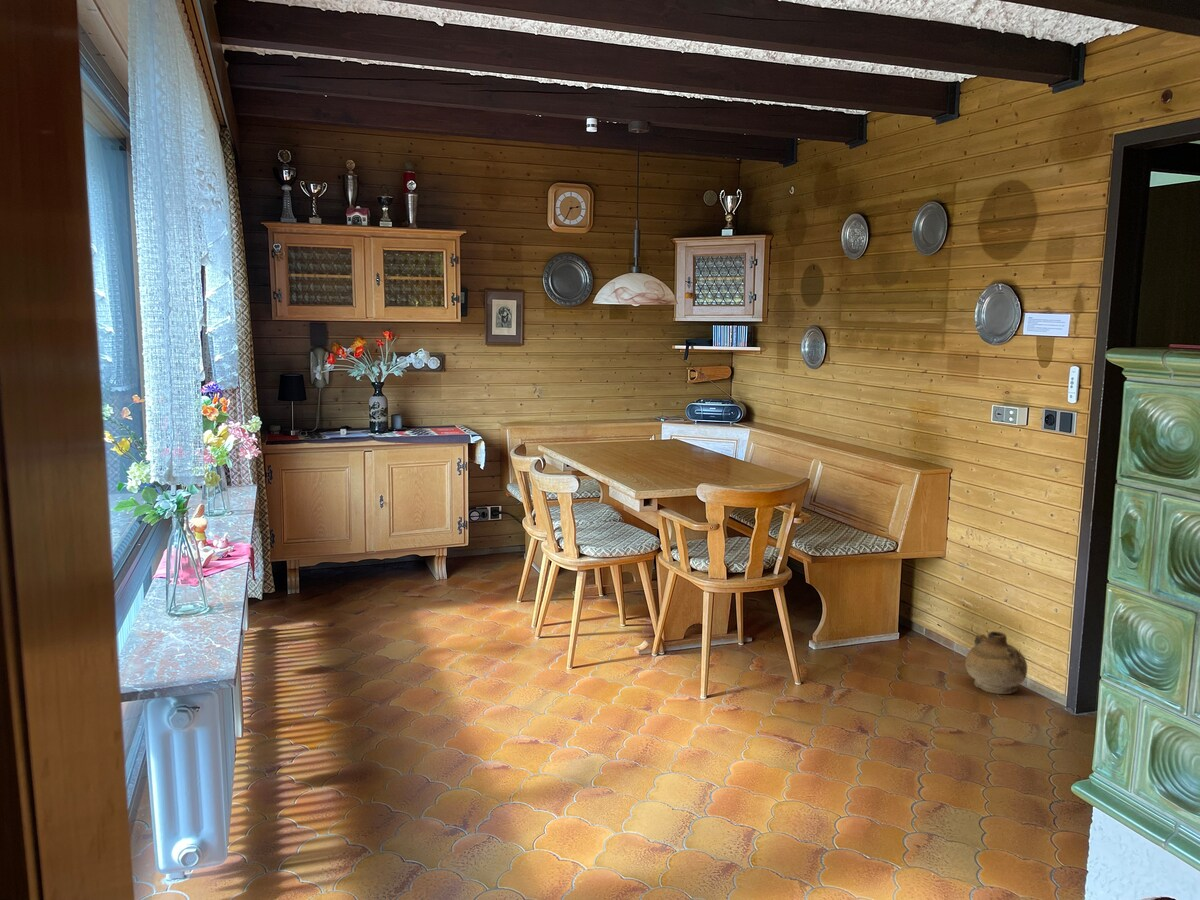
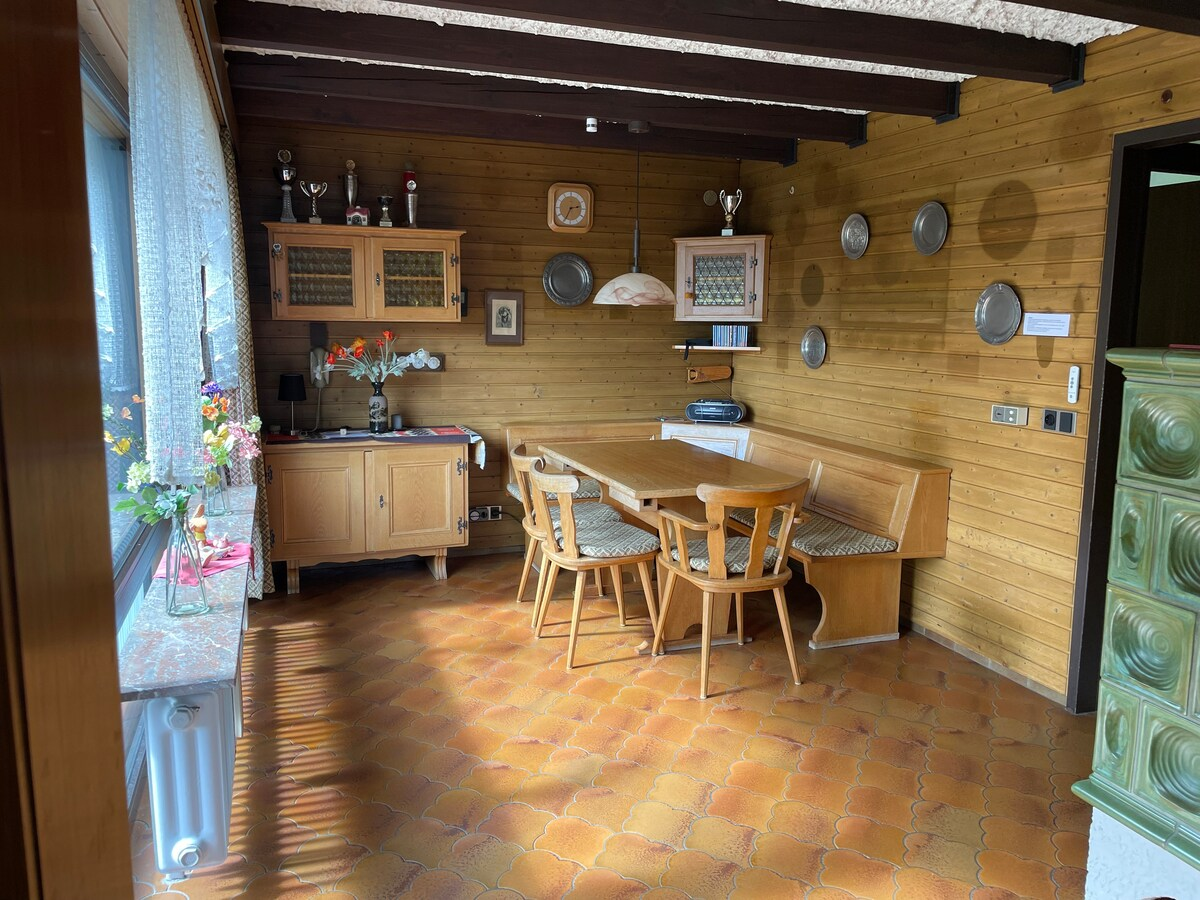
- ceramic jug (996, 660)
